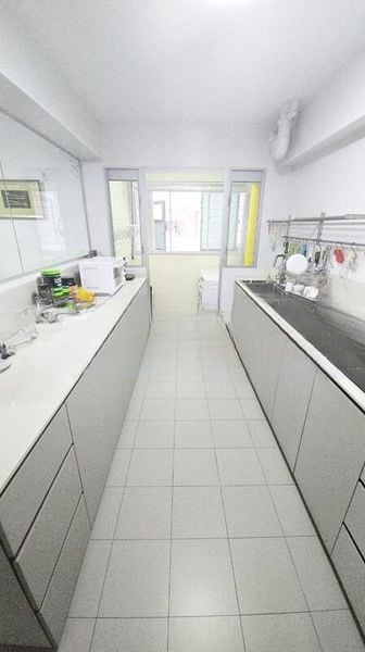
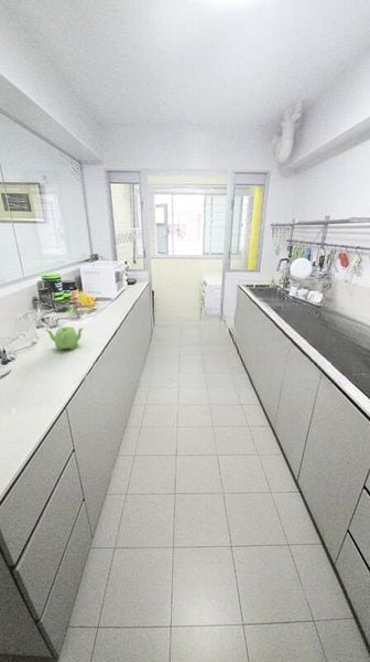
+ teapot (65, 337)
